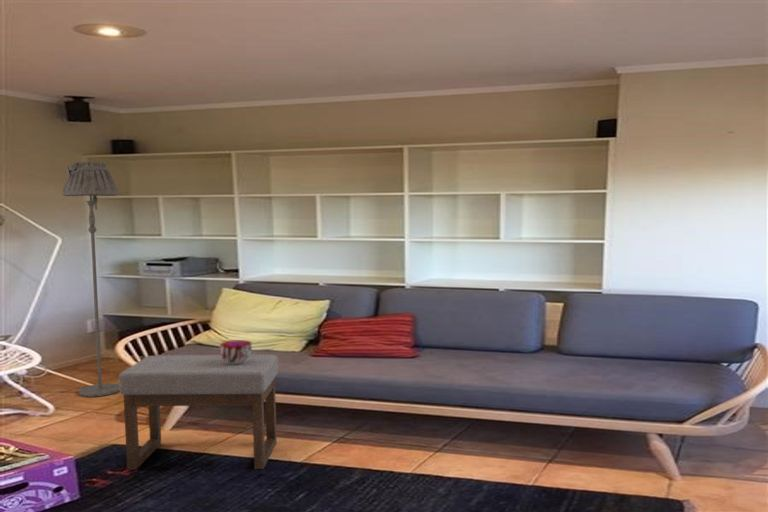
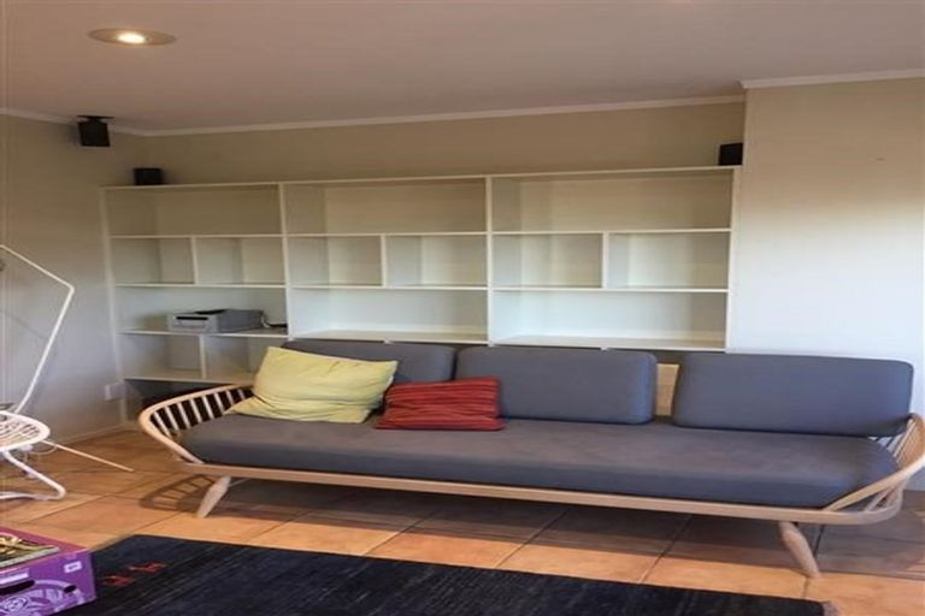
- floor lamp (95, 278)
- decorative bowl (236, 352)
- ottoman (203, 405)
